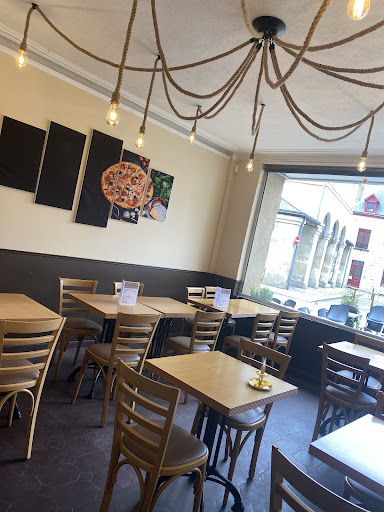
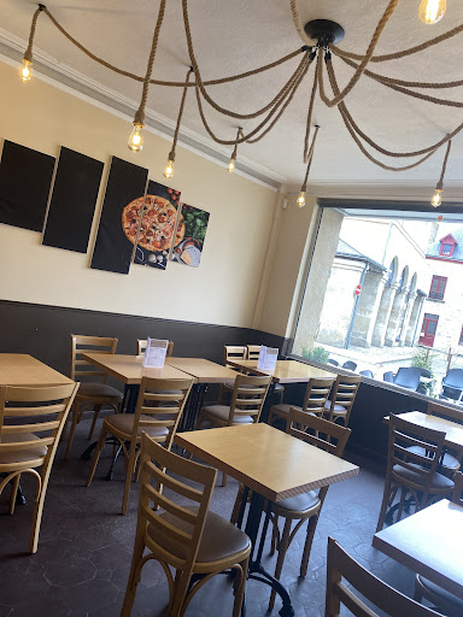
- candle holder (261, 372)
